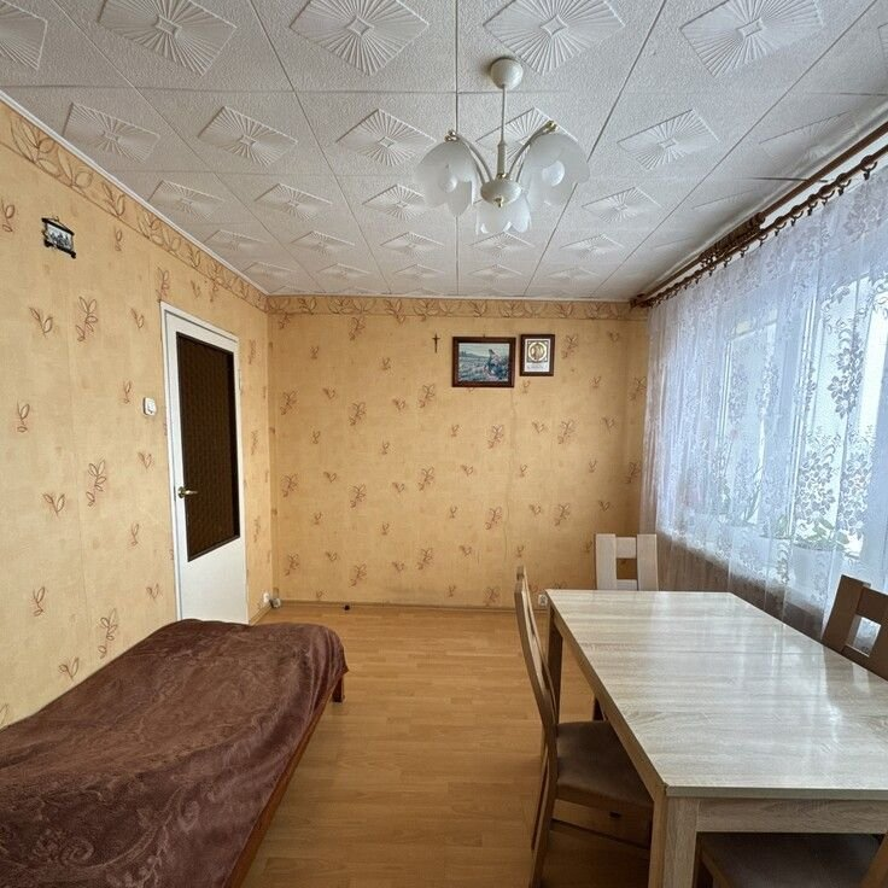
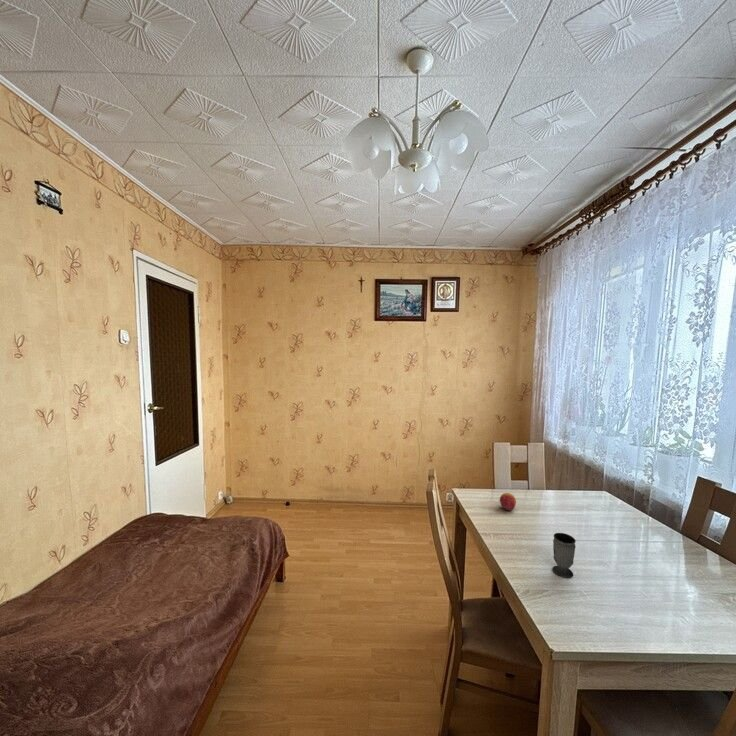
+ cup (563, 554)
+ fruit (507, 500)
